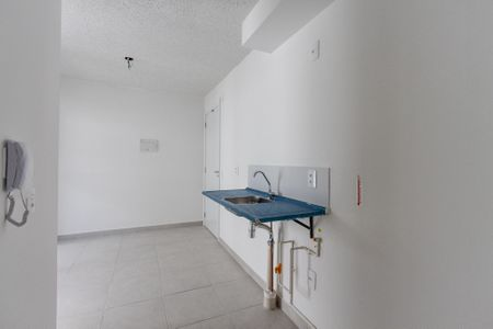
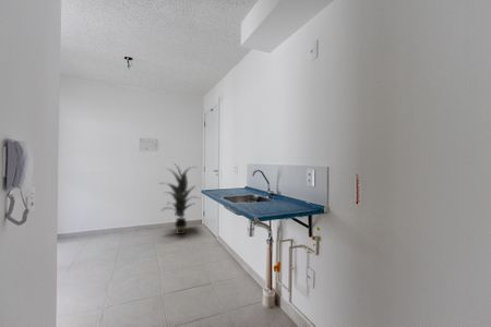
+ indoor plant (178, 197)
